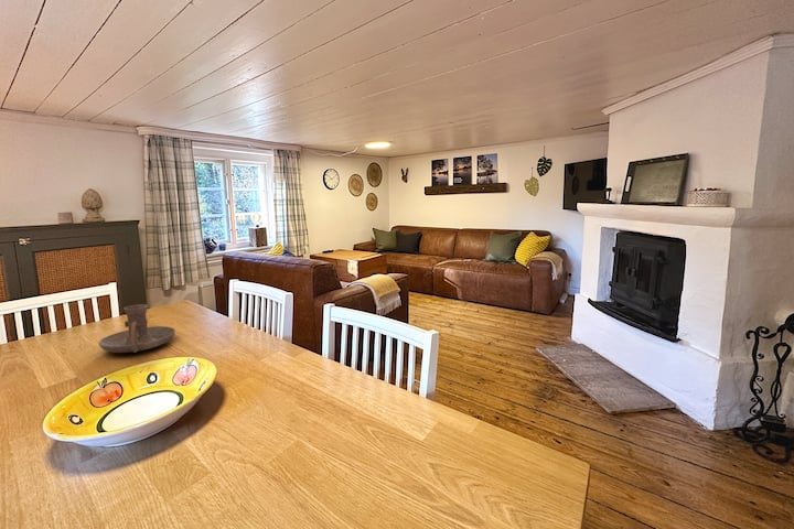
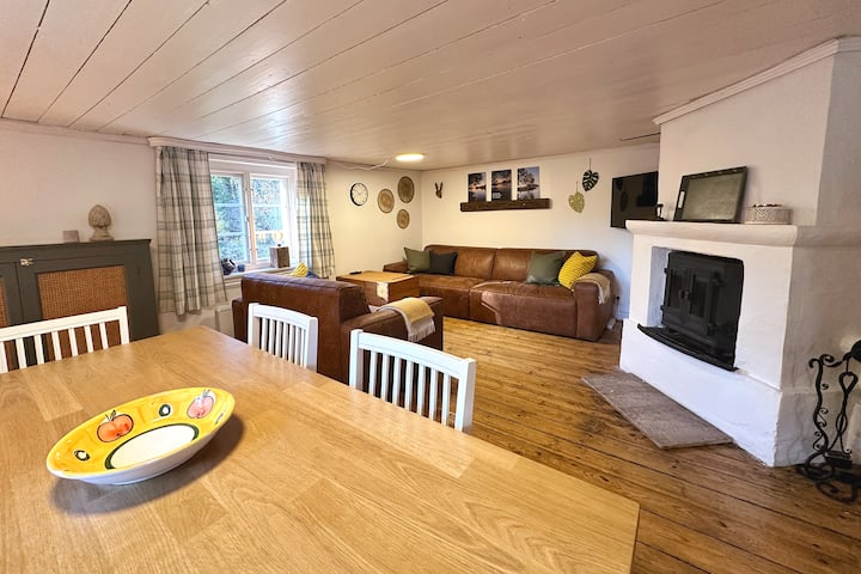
- candle holder (137, 328)
